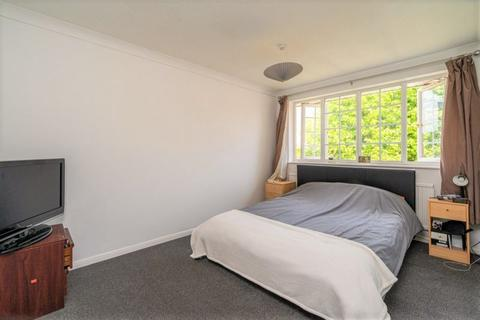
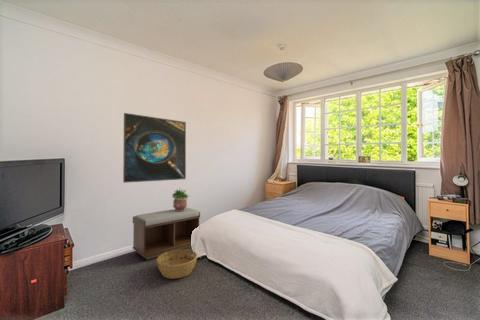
+ potted plant (181, 199)
+ basket (177, 263)
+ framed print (157, 149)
+ bench (168, 230)
